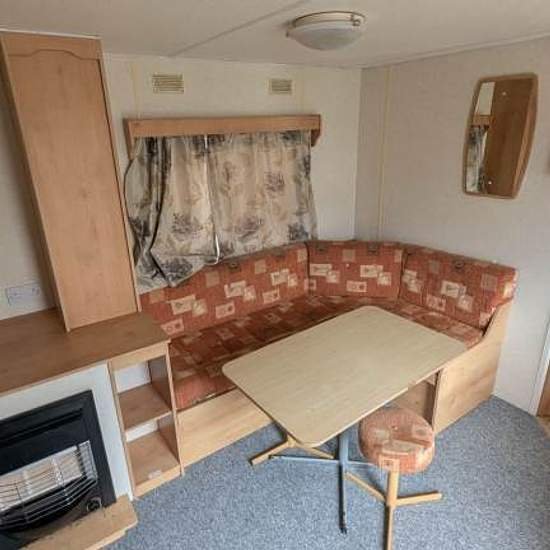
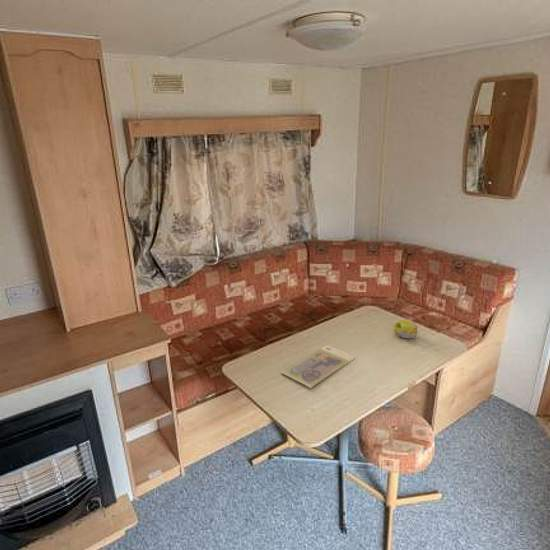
+ cash (319, 364)
+ fruit (405, 328)
